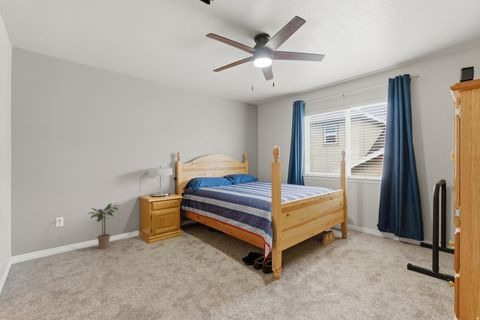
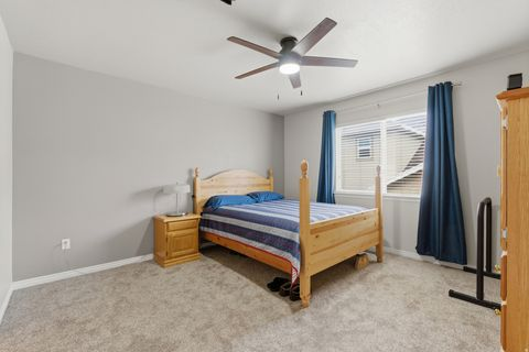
- potted plant (104, 224)
